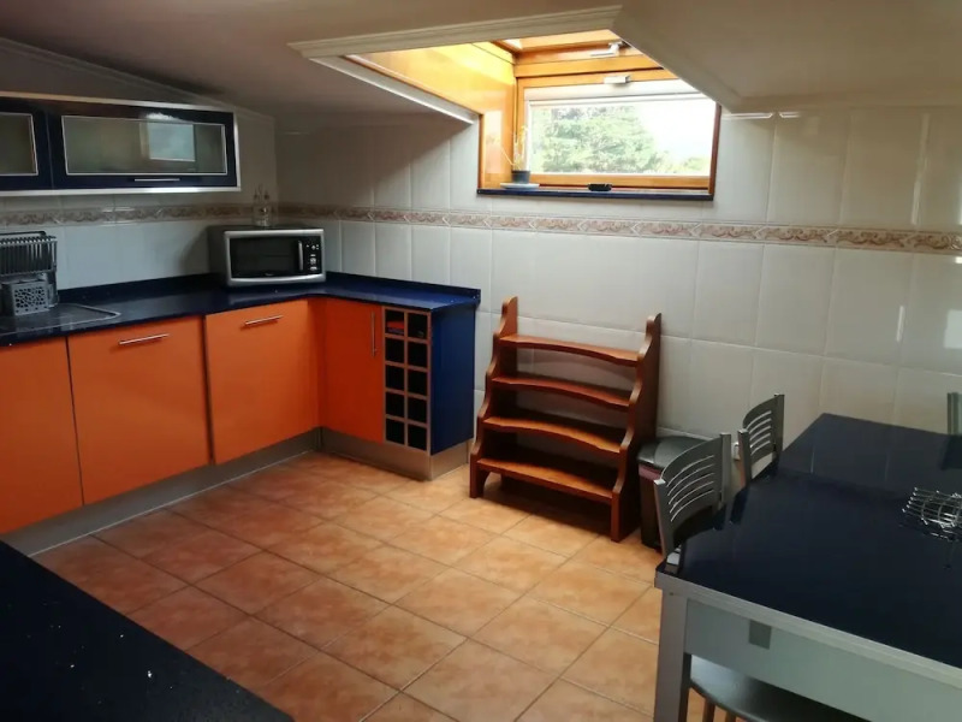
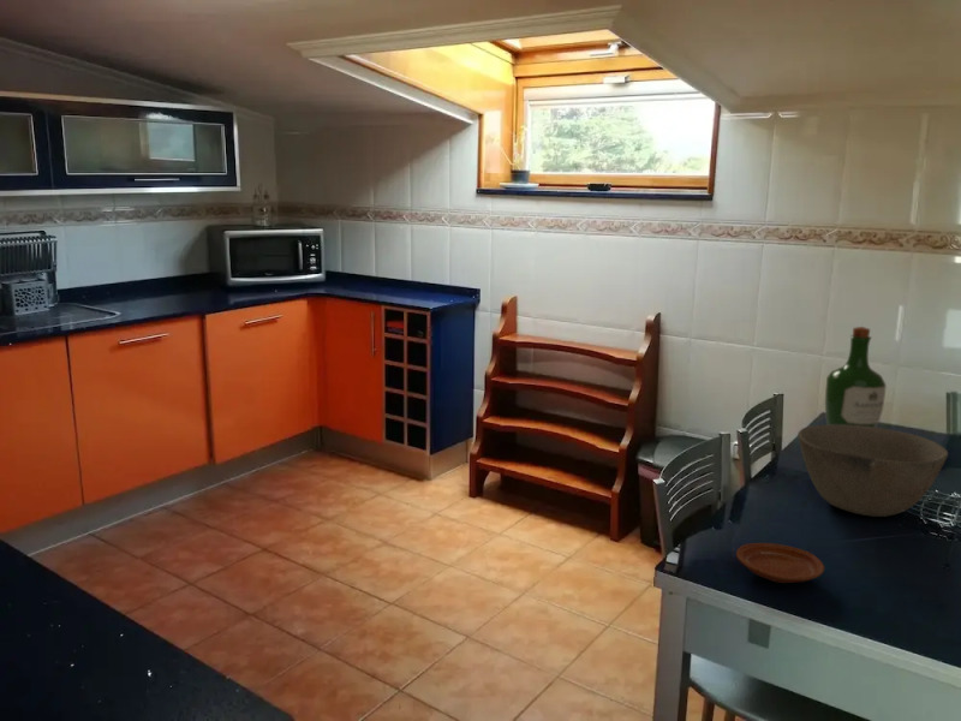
+ plate (778, 567)
+ bowl (865, 473)
+ wine bottle (855, 381)
